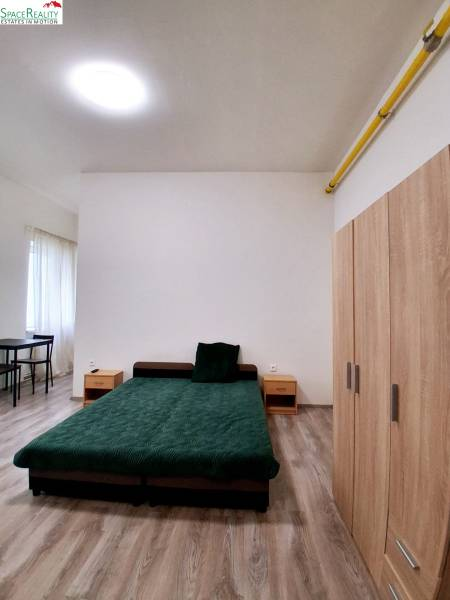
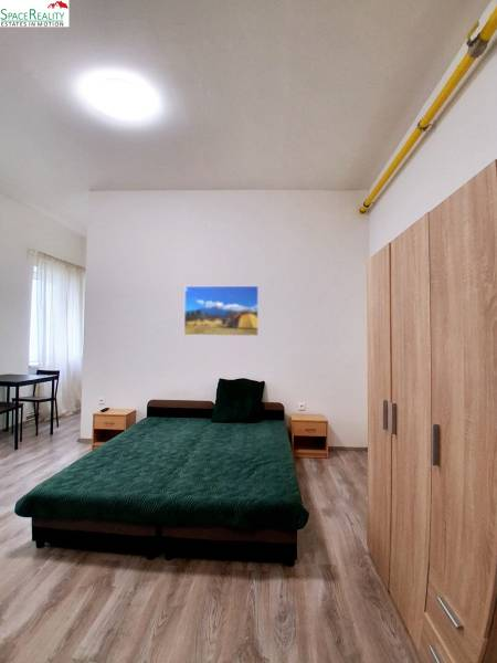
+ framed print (221, 311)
